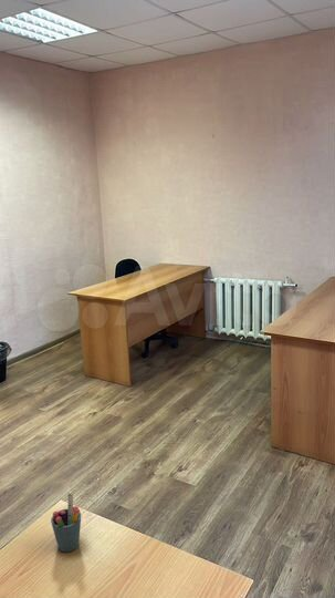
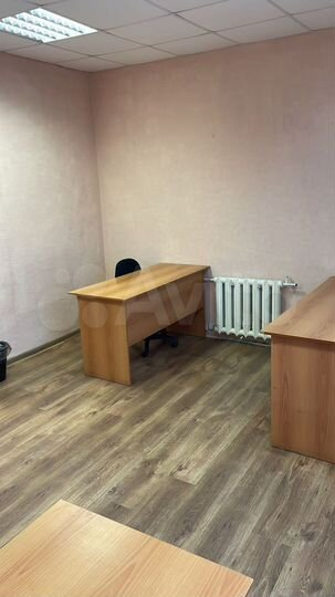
- pen holder (66, 524)
